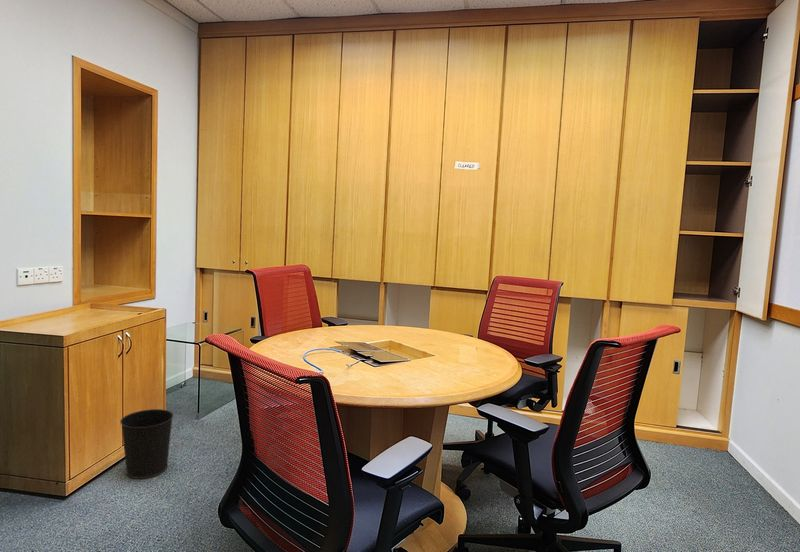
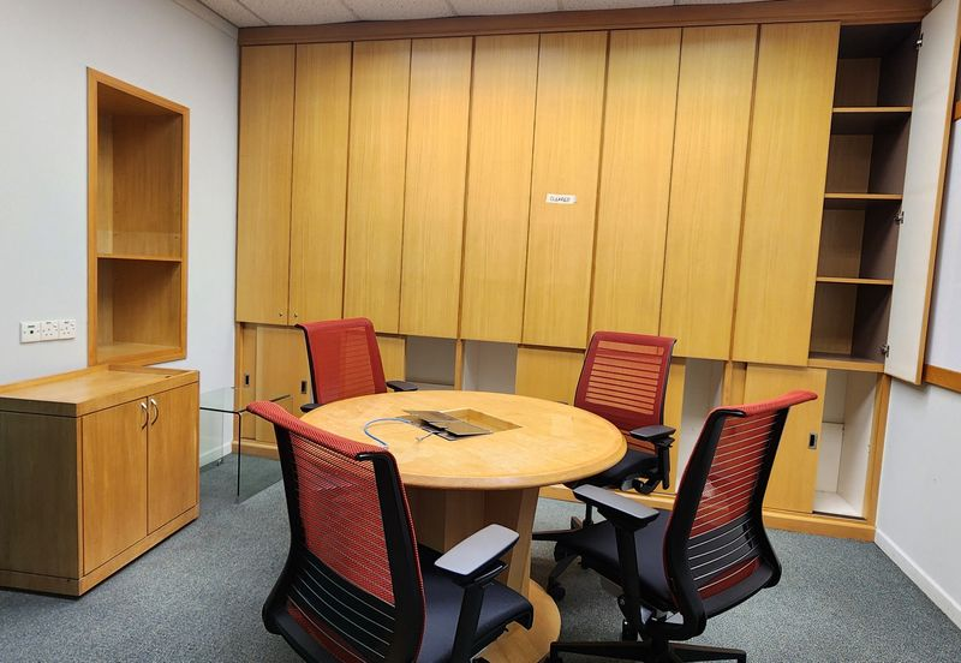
- wastebasket (147, 443)
